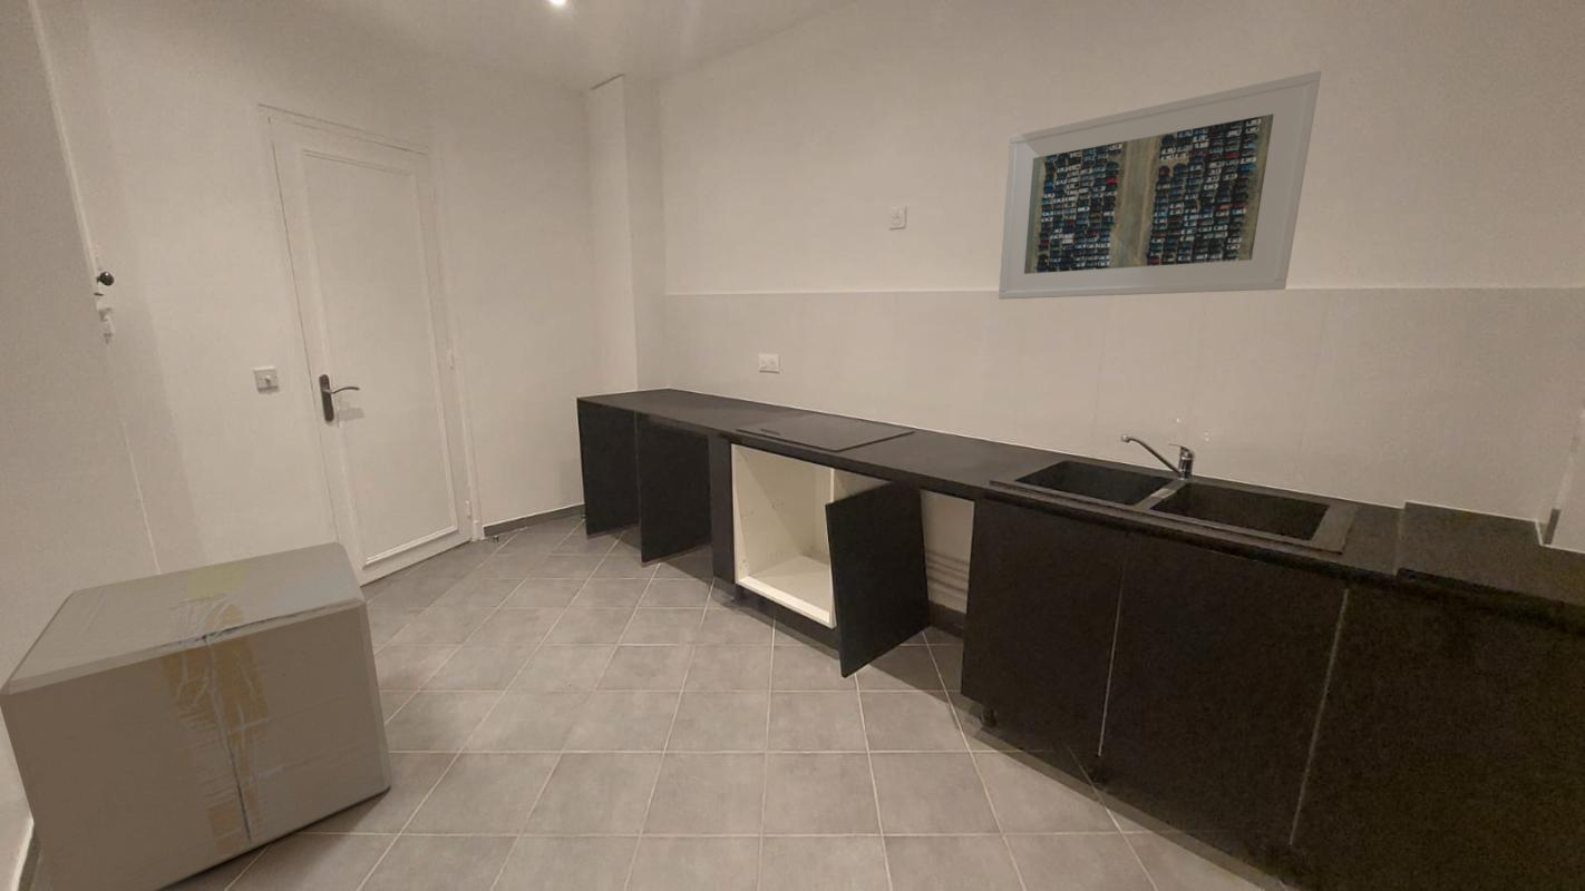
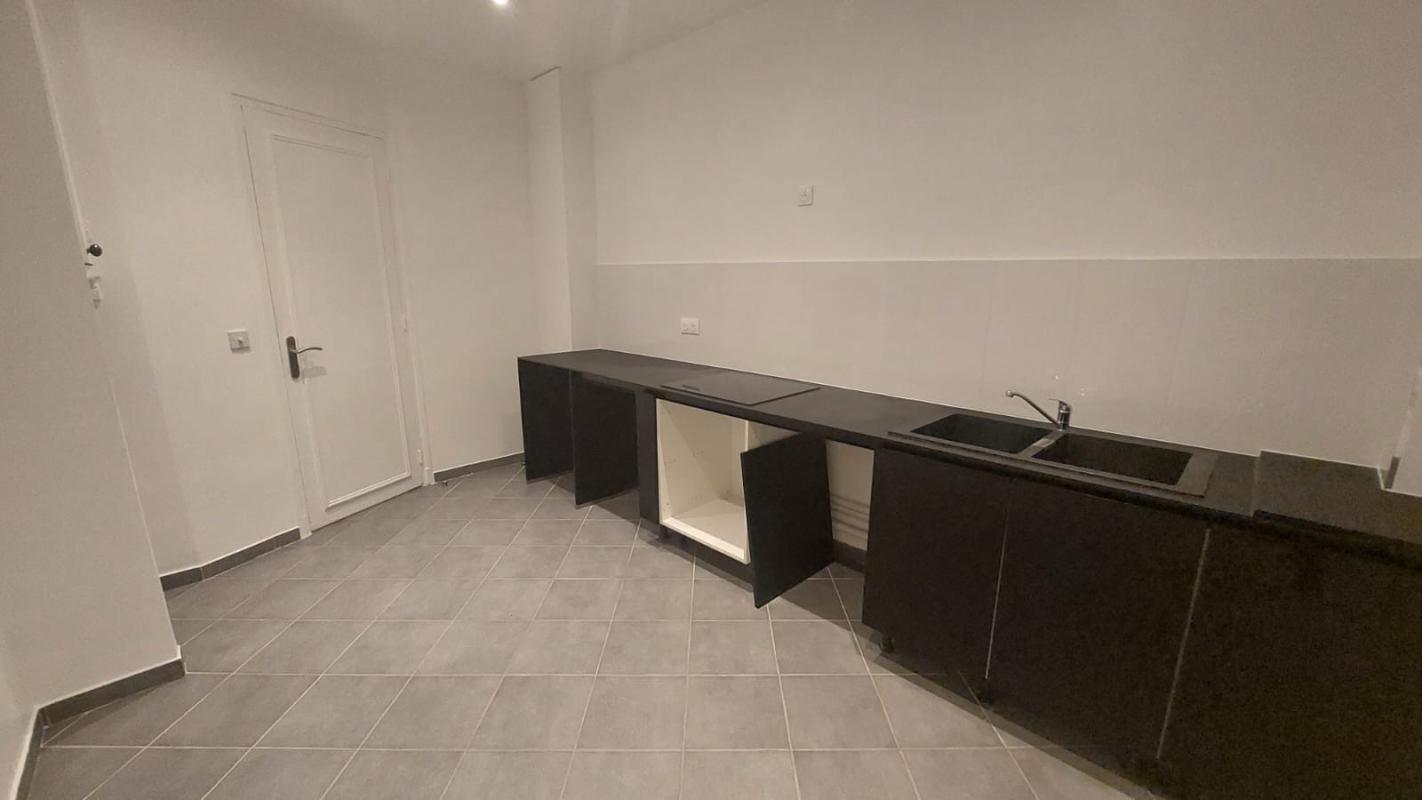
- cardboard box (234, 693)
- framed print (1132, 204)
